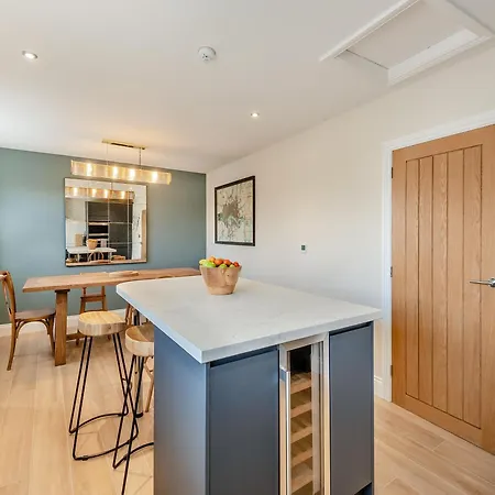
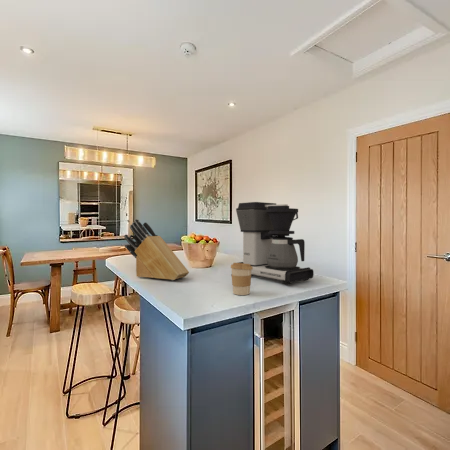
+ coffee cup (241, 277)
+ coffee maker (271, 239)
+ knife block (155, 247)
